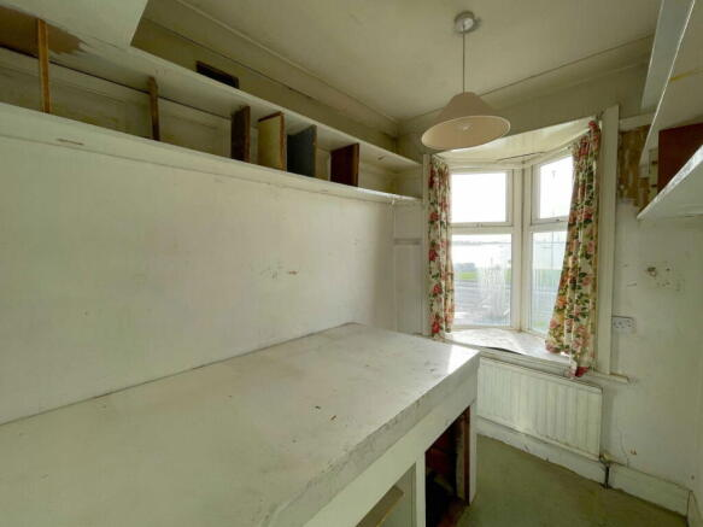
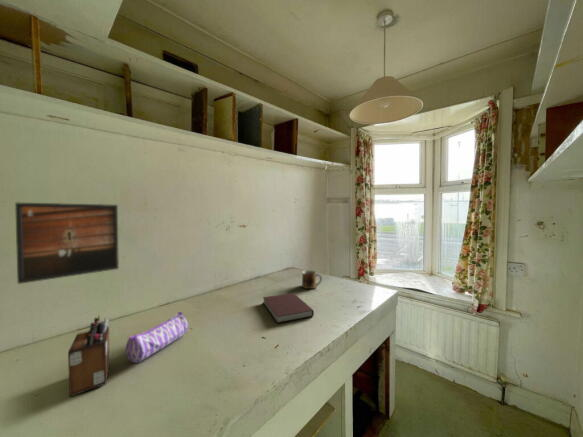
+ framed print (73, 239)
+ desk organizer (90, 350)
+ pencil case (160, 334)
+ notebook (286, 306)
+ mug (310, 279)
